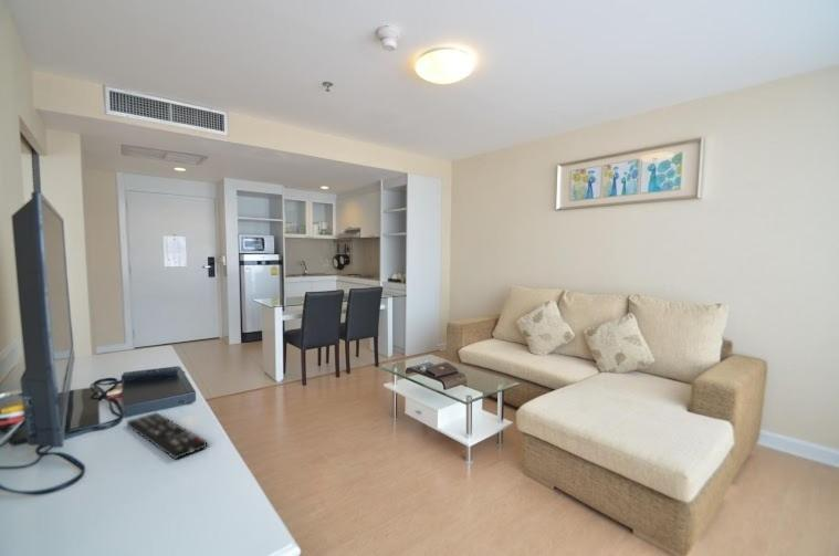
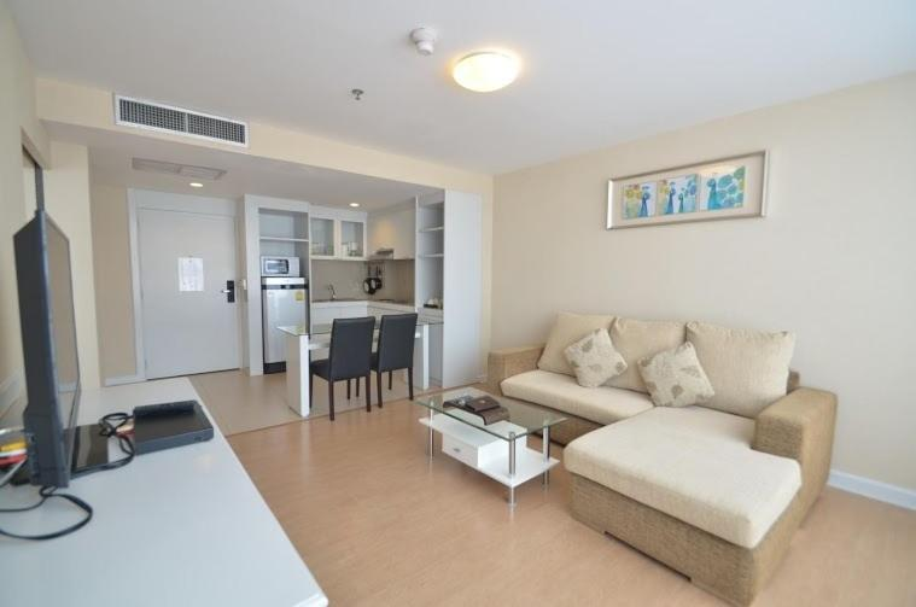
- remote control (165, 432)
